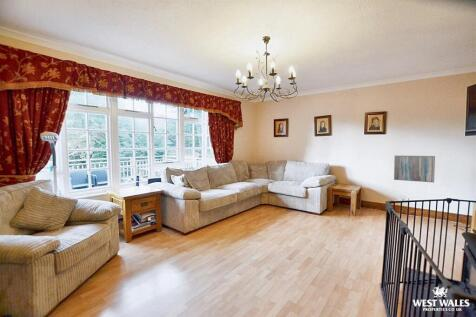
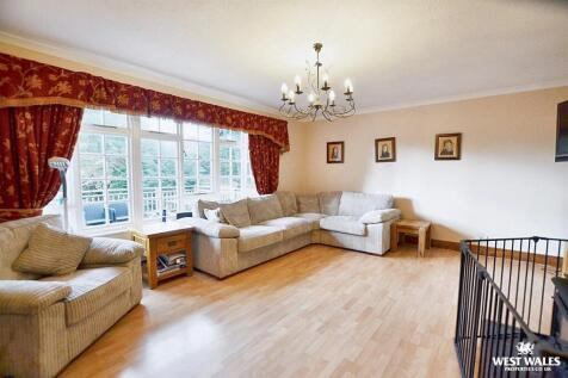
- wall art (413, 168)
